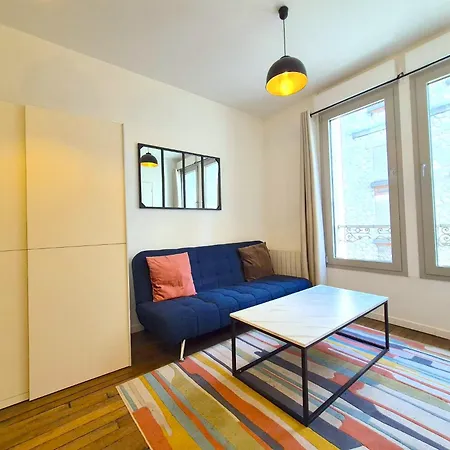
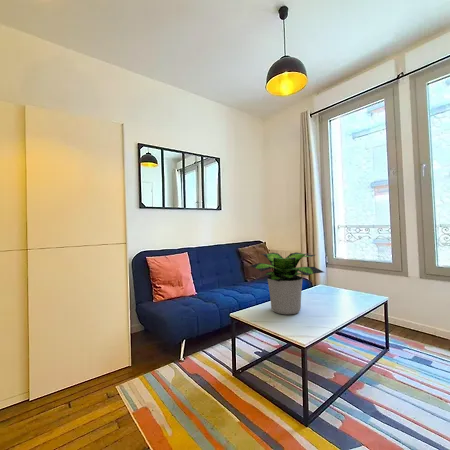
+ potted plant (285, 283)
